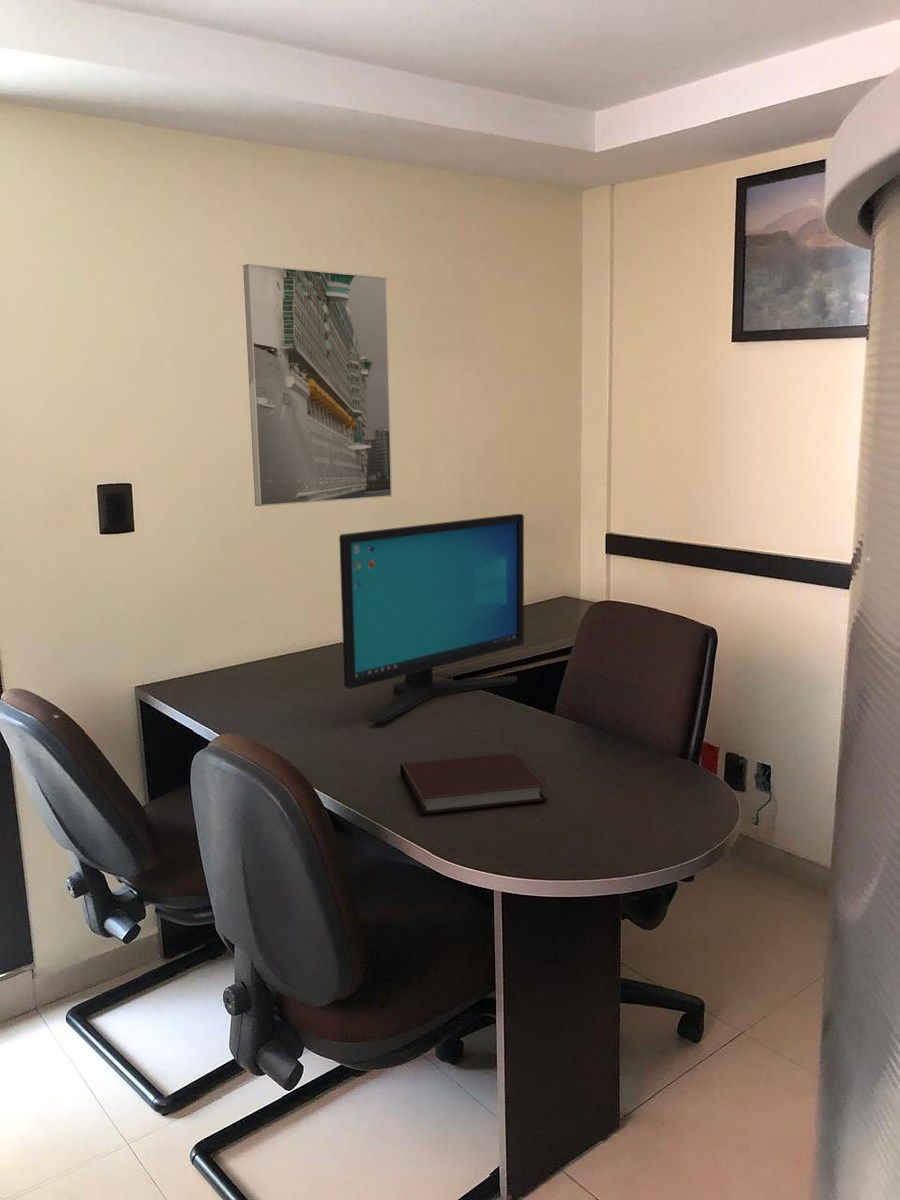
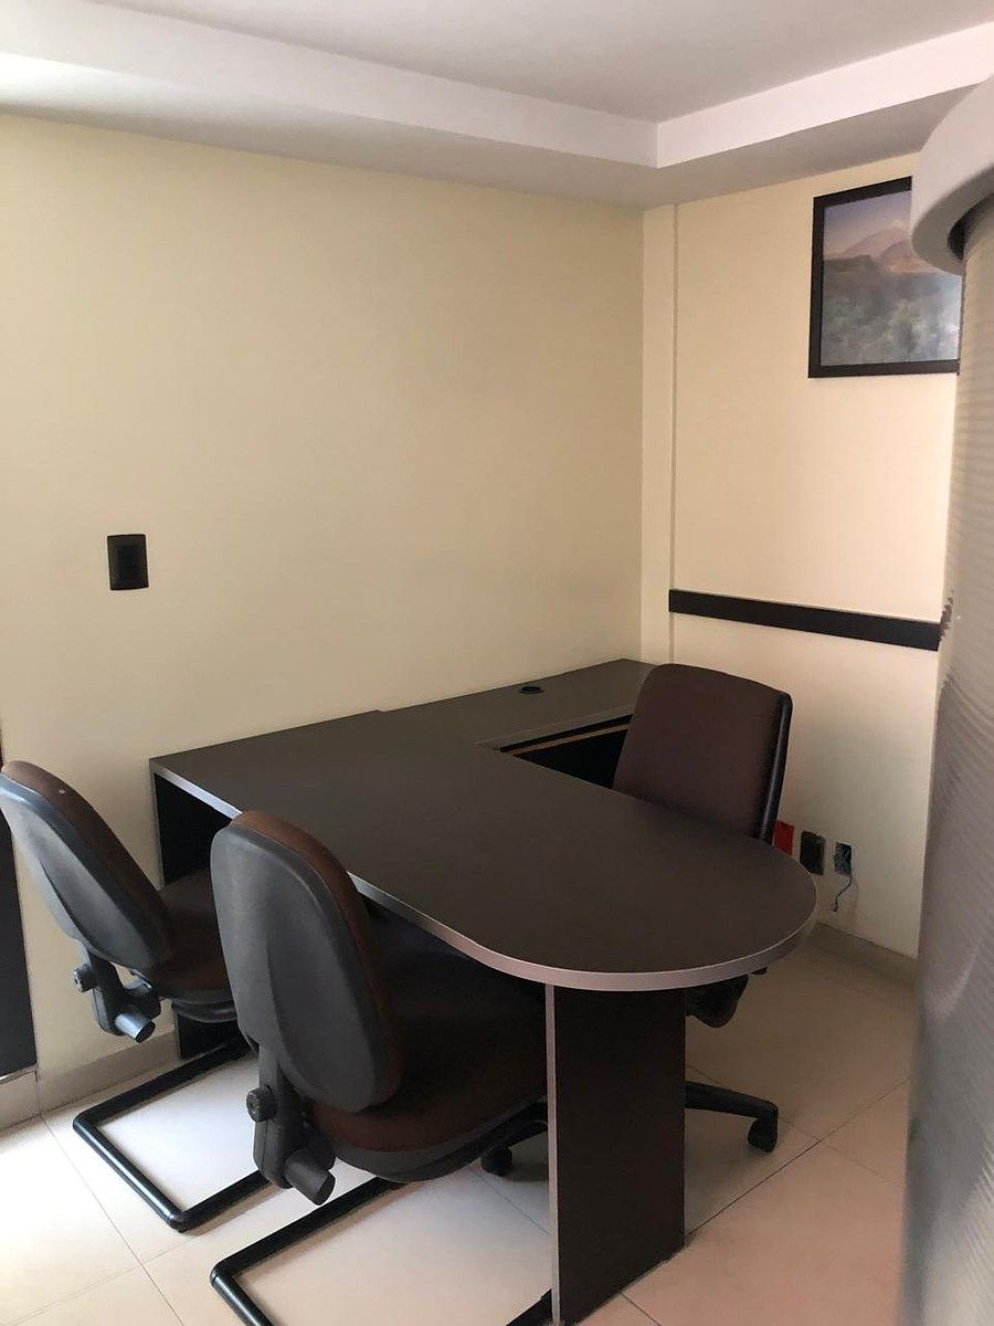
- notebook (471, 780)
- computer monitor (427, 609)
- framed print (322, 388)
